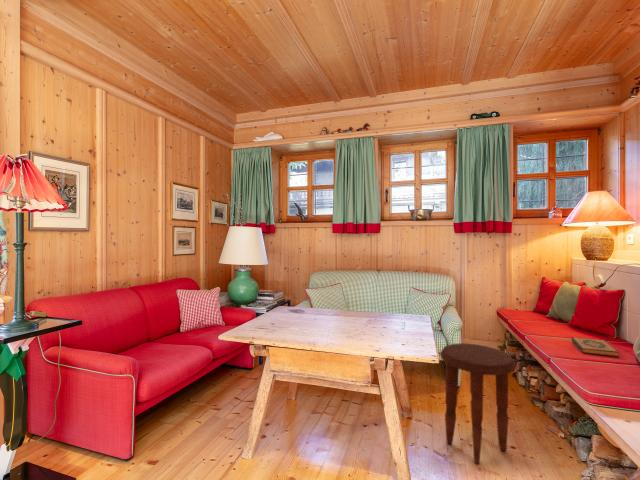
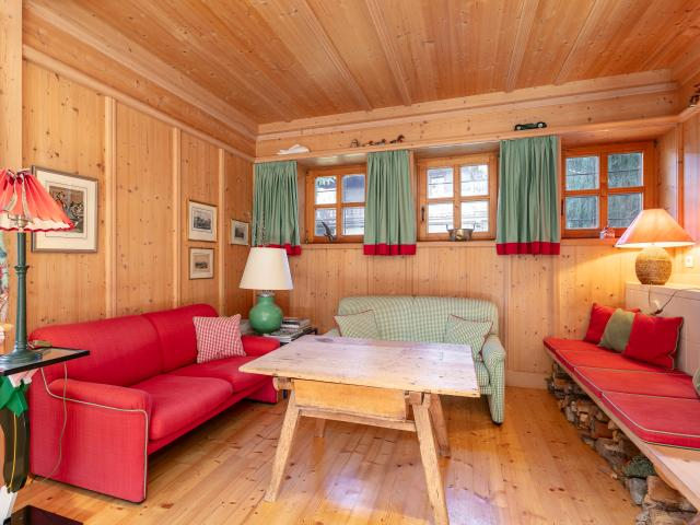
- side table (476, 399)
- hardback book (593, 346)
